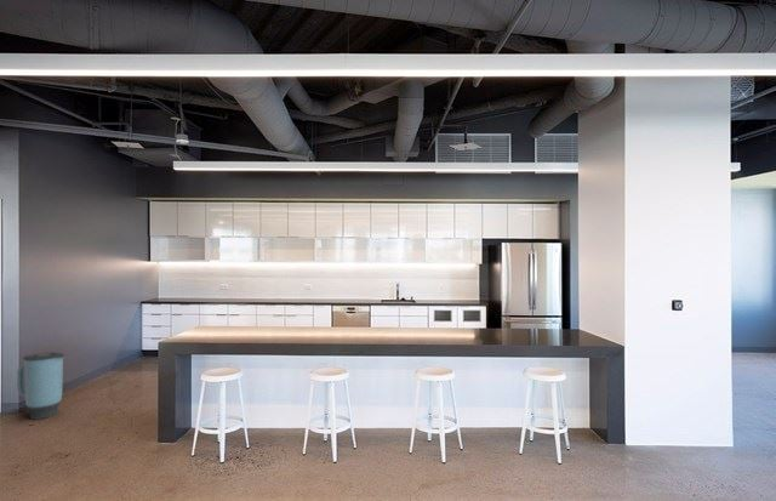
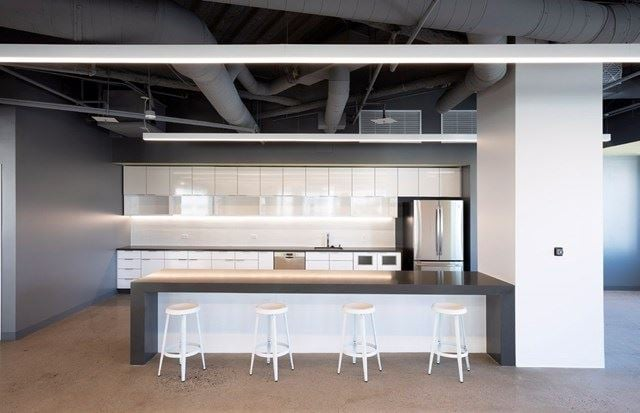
- trash can (40, 385)
